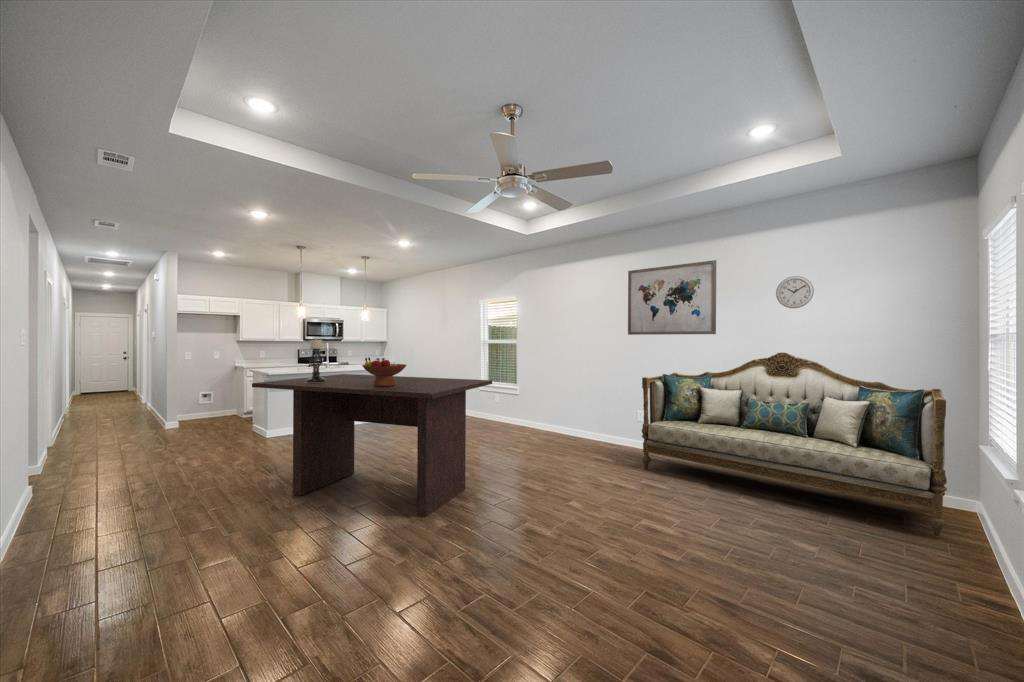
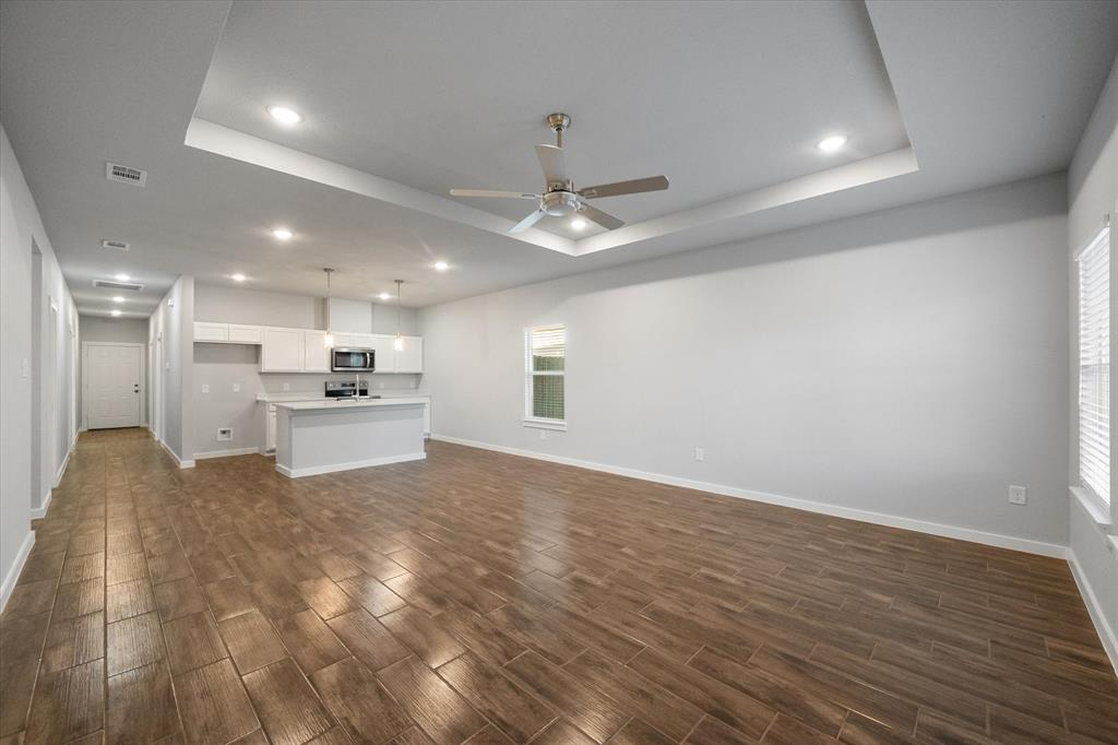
- candle holder (316, 359)
- wall art (668, 300)
- sofa (772, 419)
- fruit bowl (384, 371)
- wall clock (794, 292)
- dining table (380, 423)
